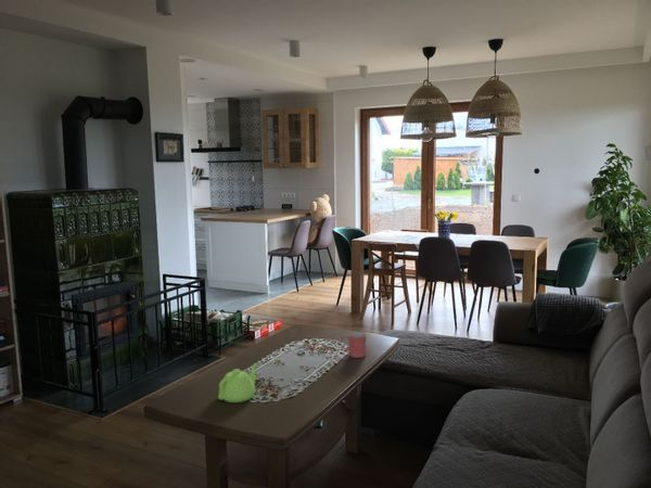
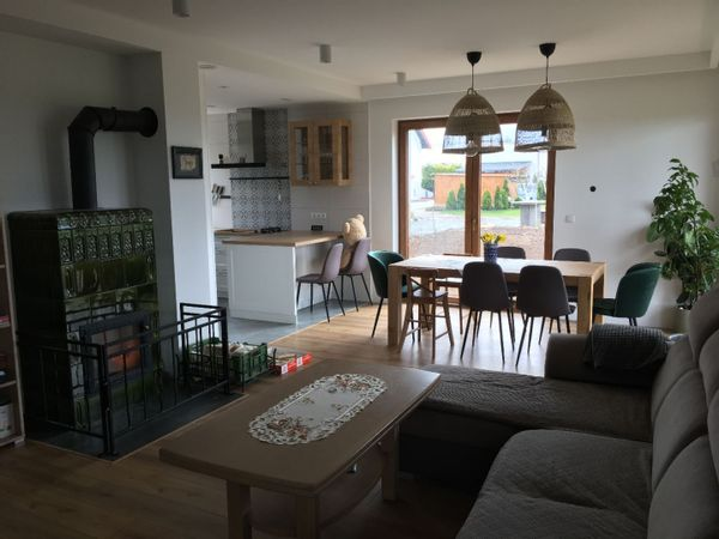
- mug (353, 345)
- teapot (239, 382)
